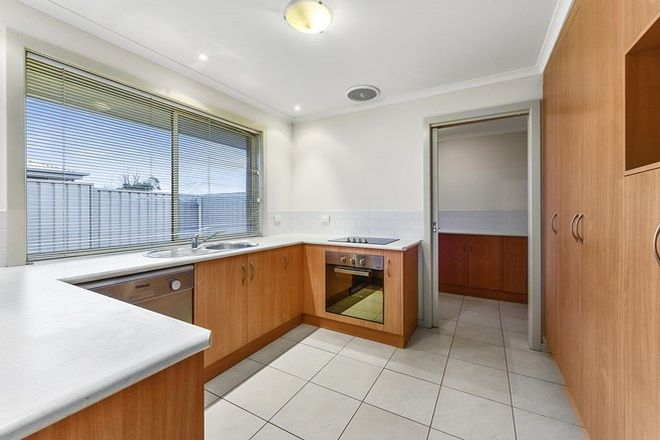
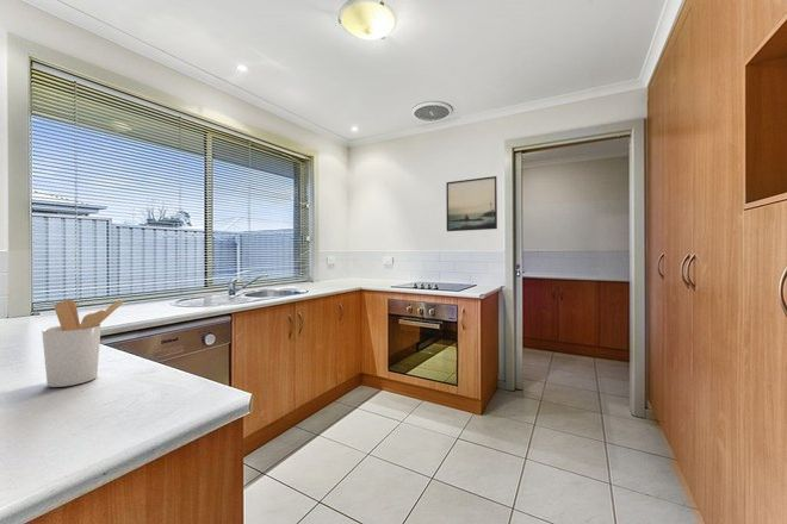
+ utensil holder (87, 338)
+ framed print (470, 205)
